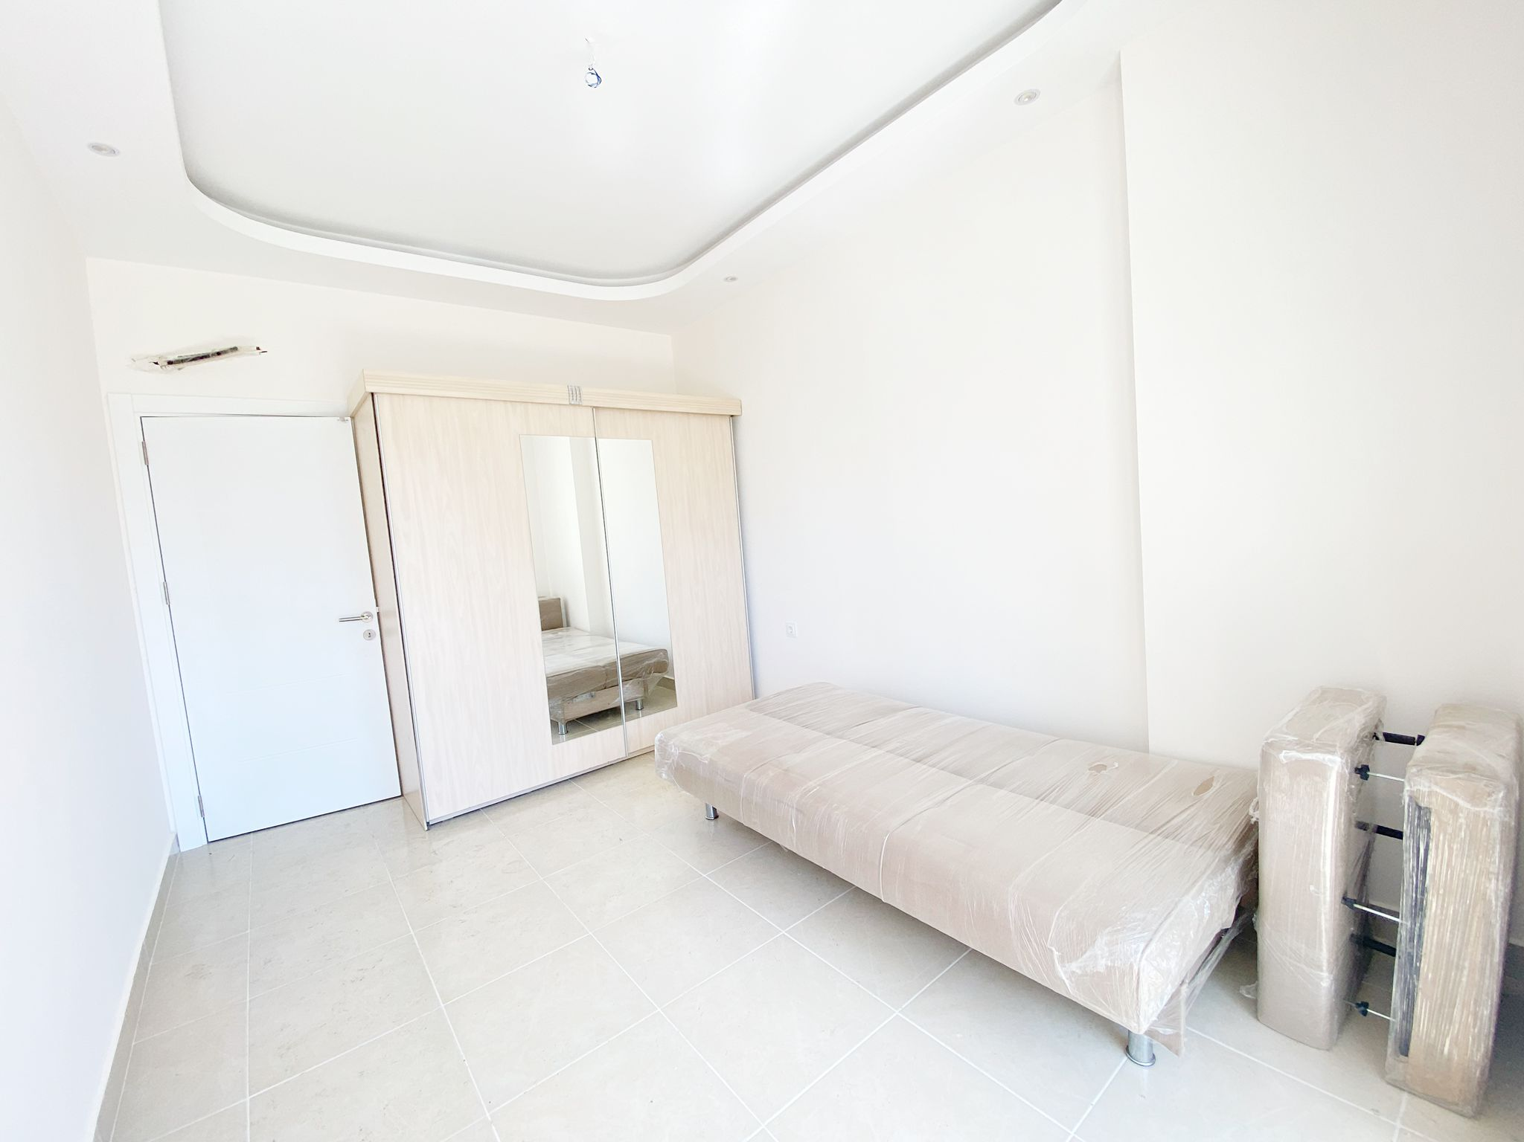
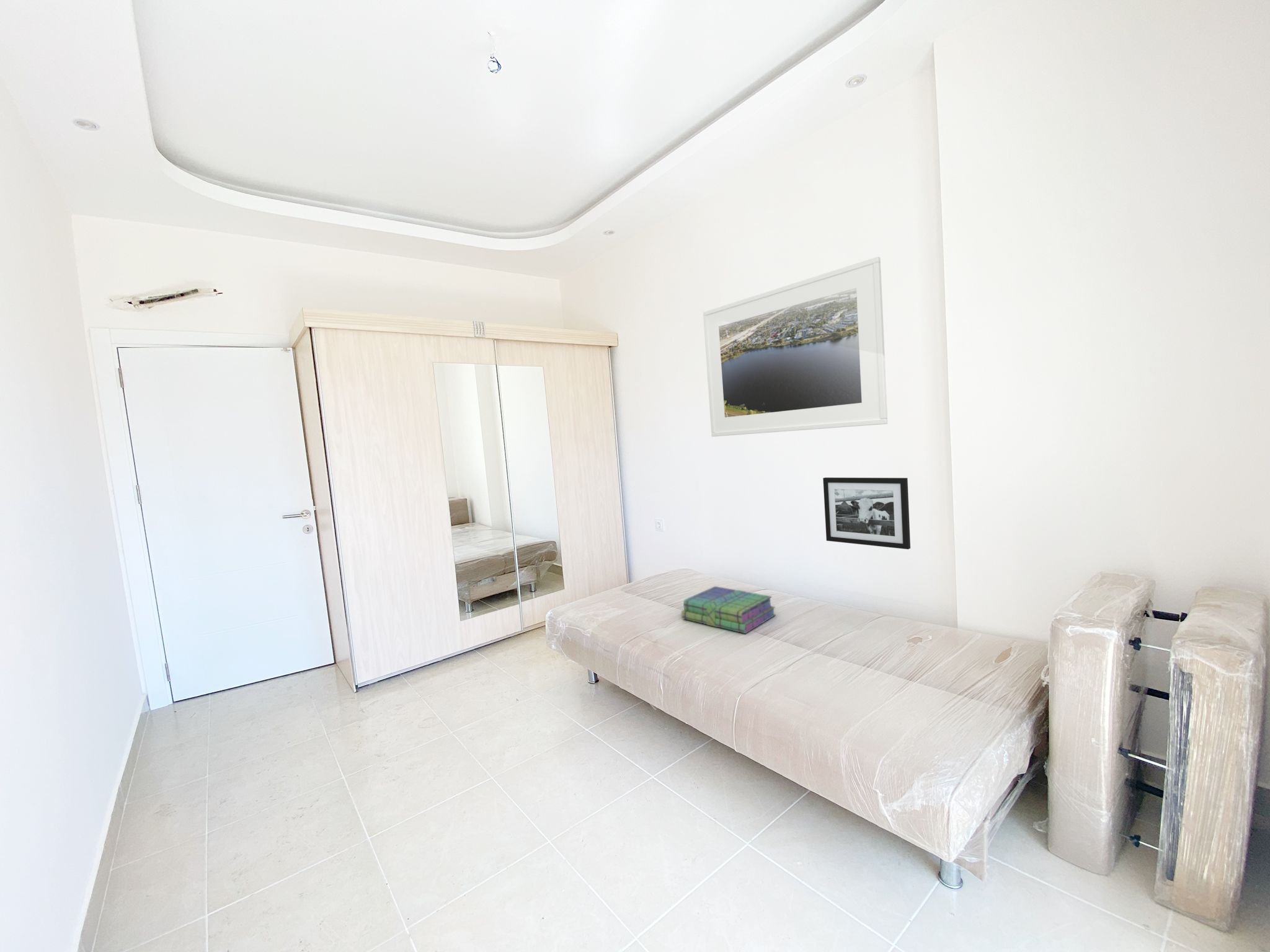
+ picture frame (864, 511)
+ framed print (783, 360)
+ stack of books (727, 607)
